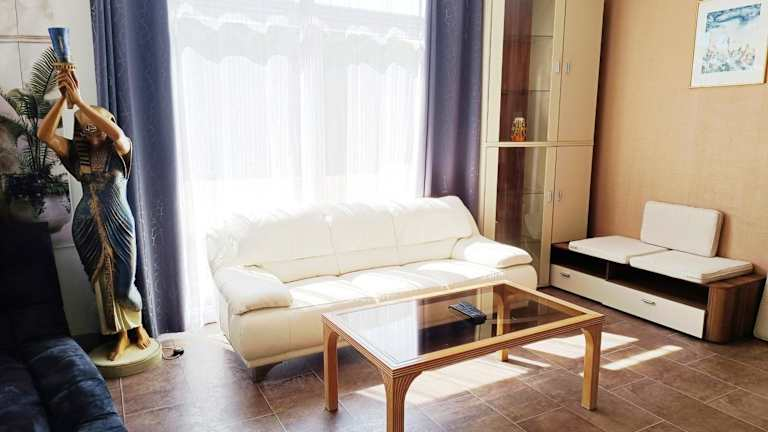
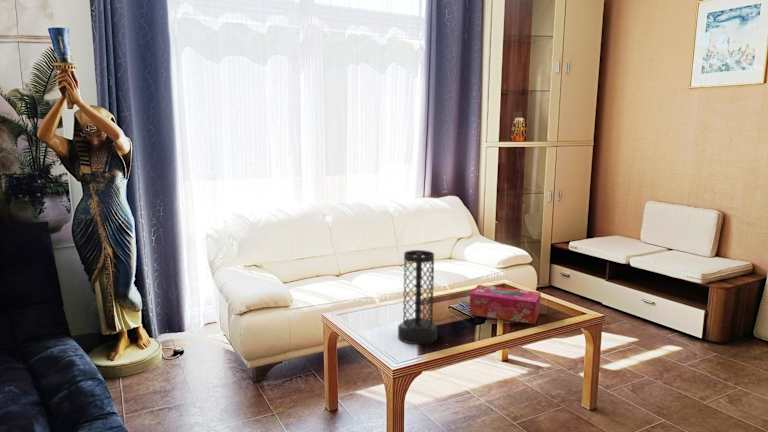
+ vase (418, 295)
+ tissue box (505, 303)
